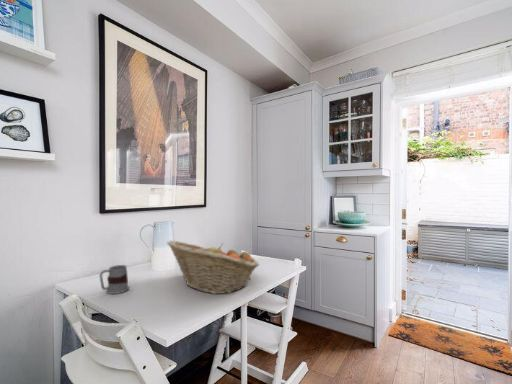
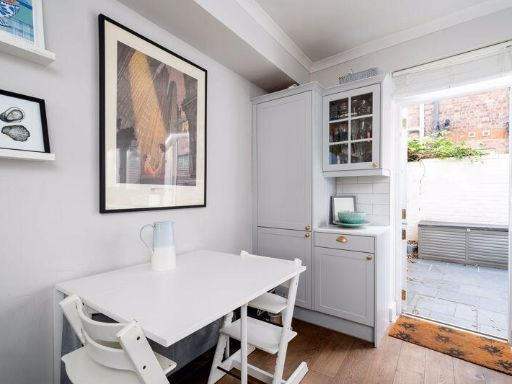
- fruit basket (212, 260)
- mug (114, 279)
